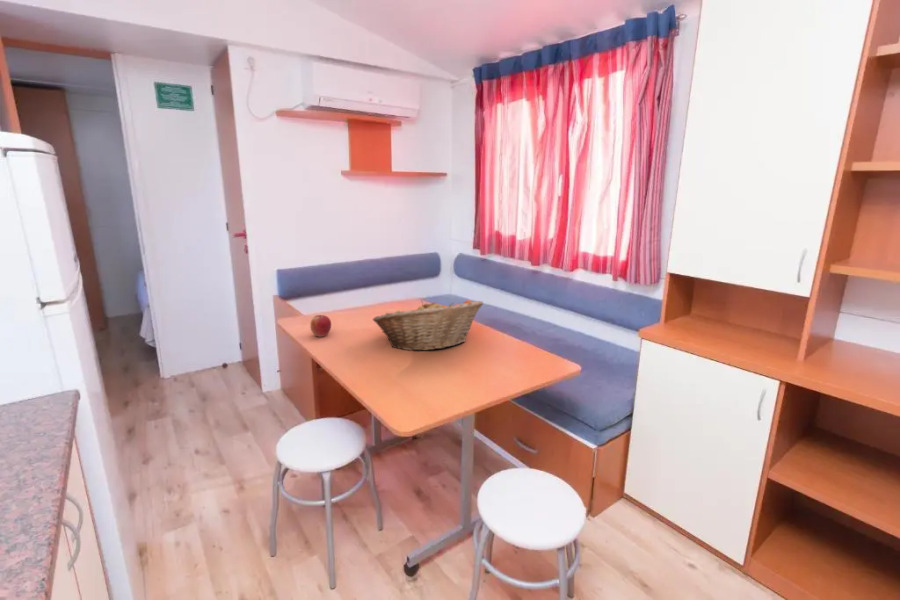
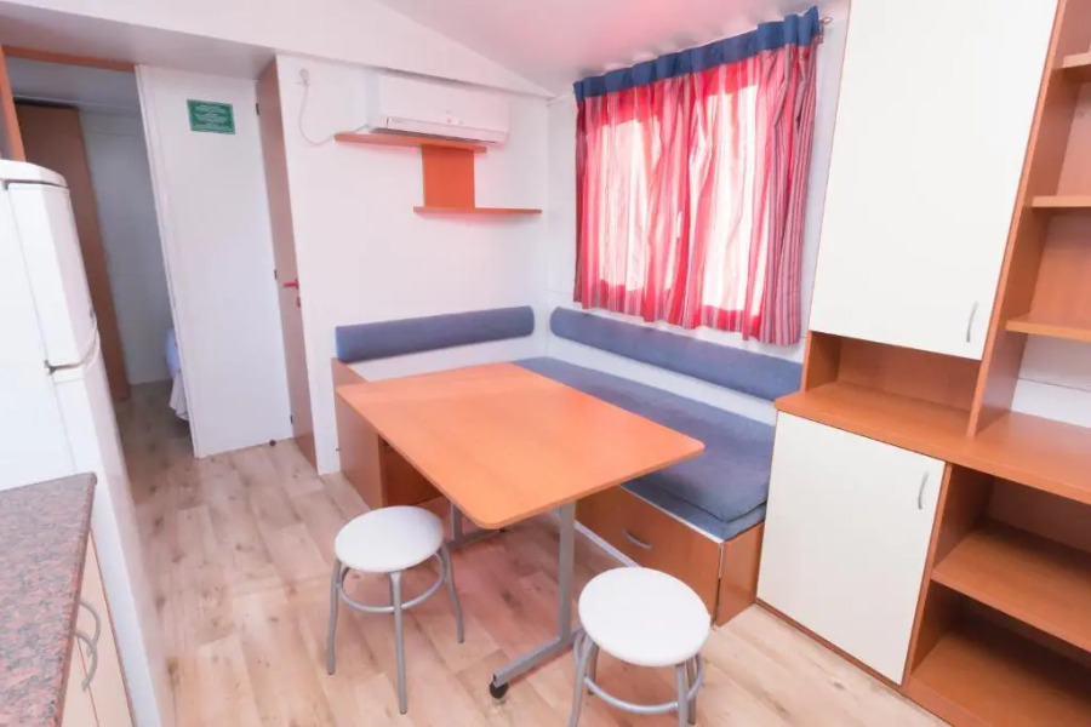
- apple (320, 325)
- fruit basket (429, 319)
